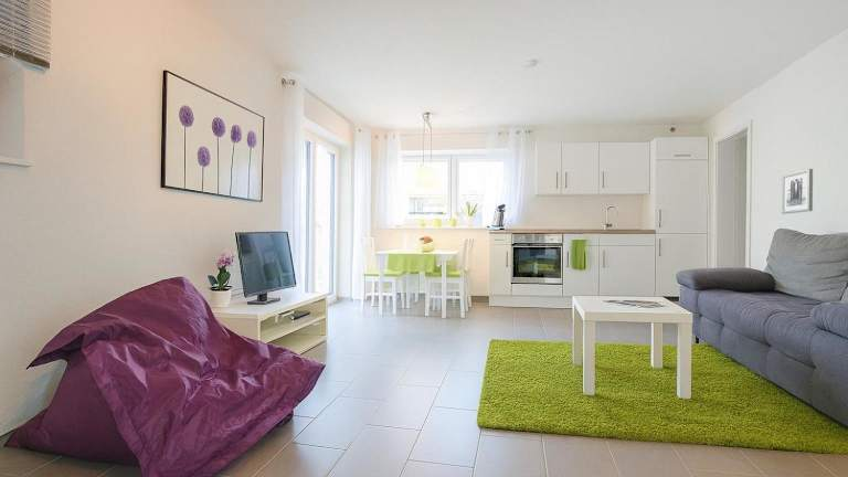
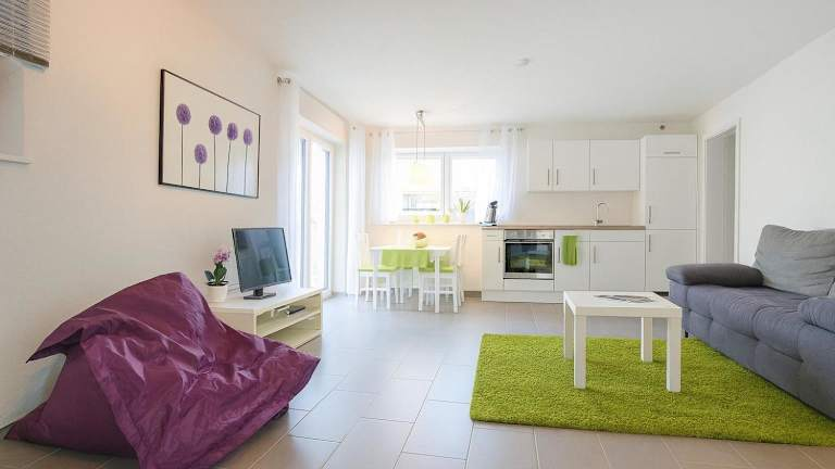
- wall art (796, 192)
